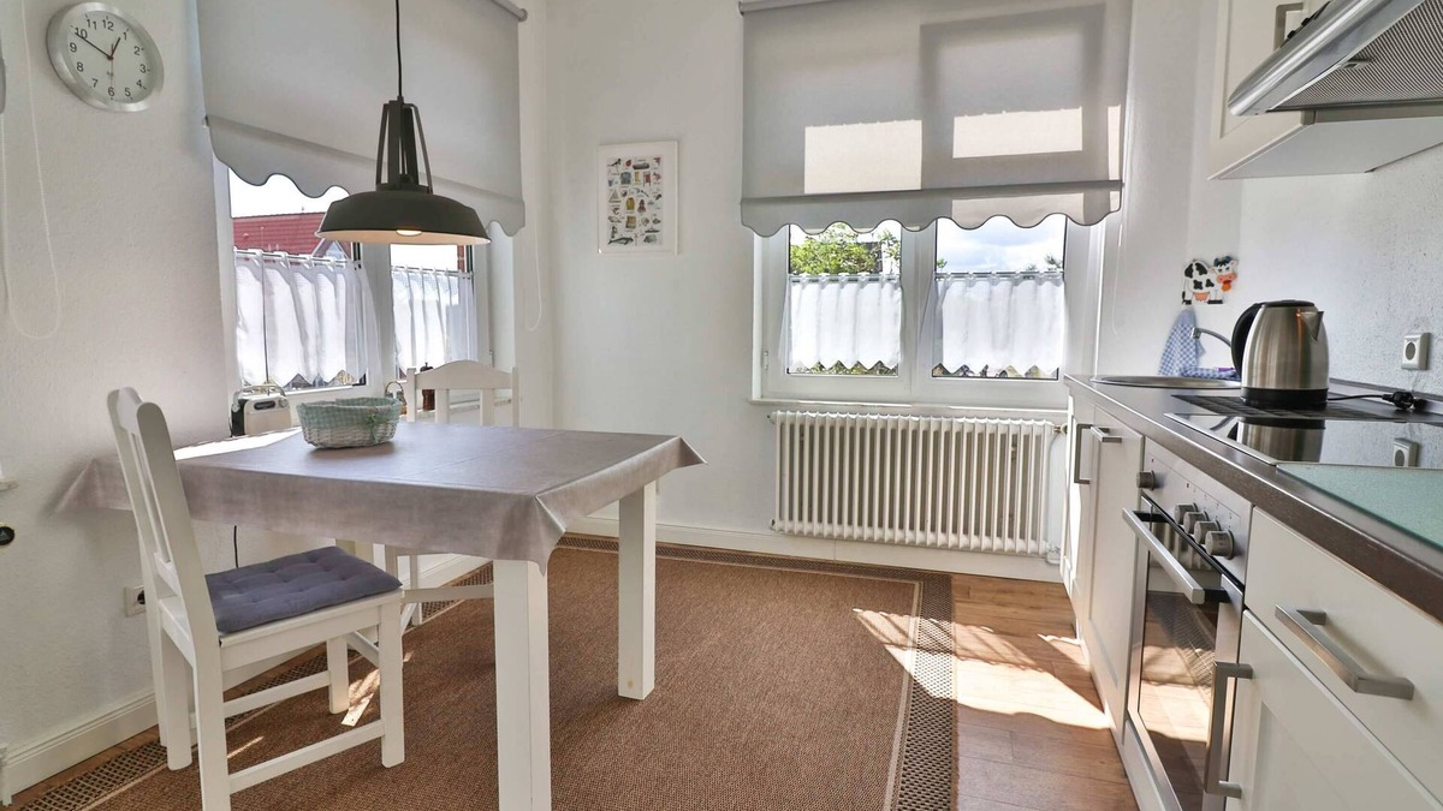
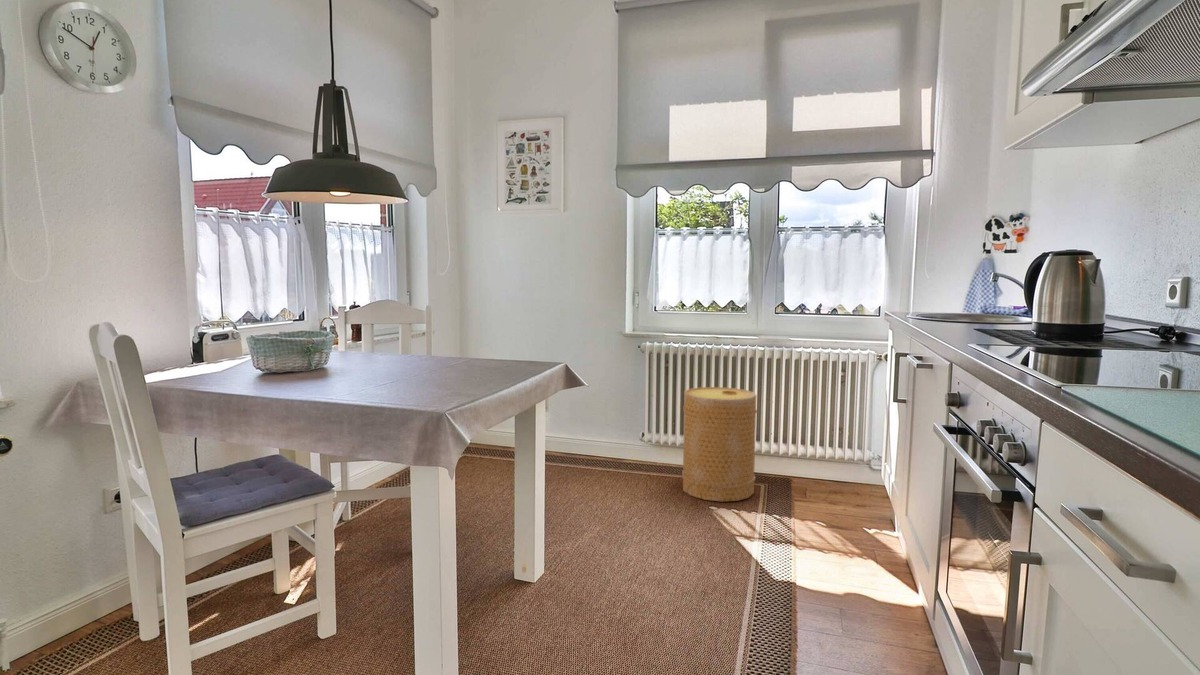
+ basket (718, 441)
